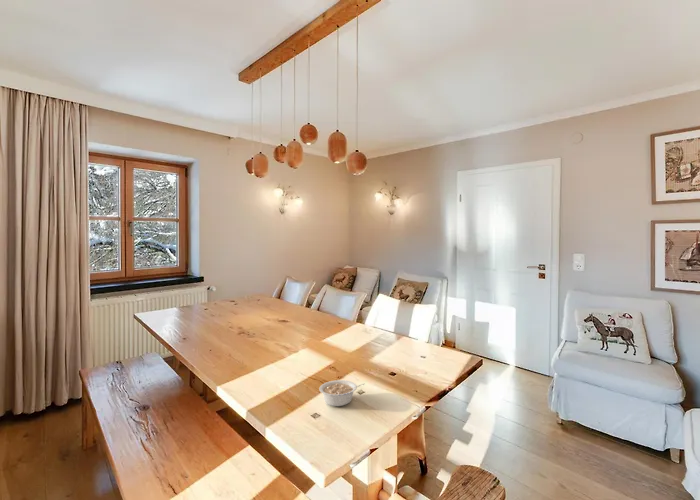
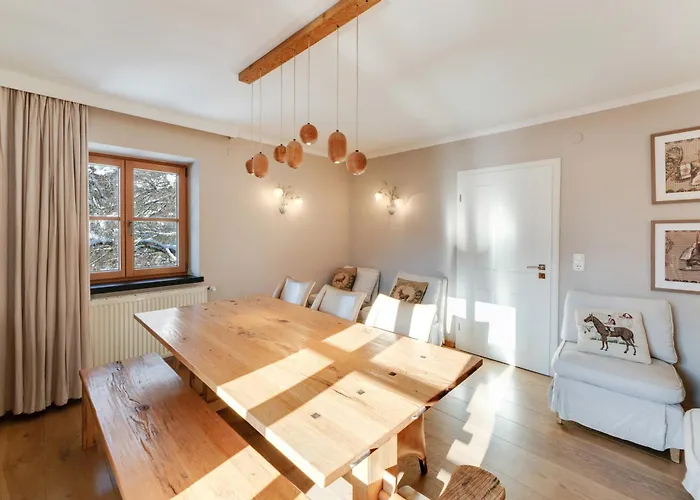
- legume (339, 392)
